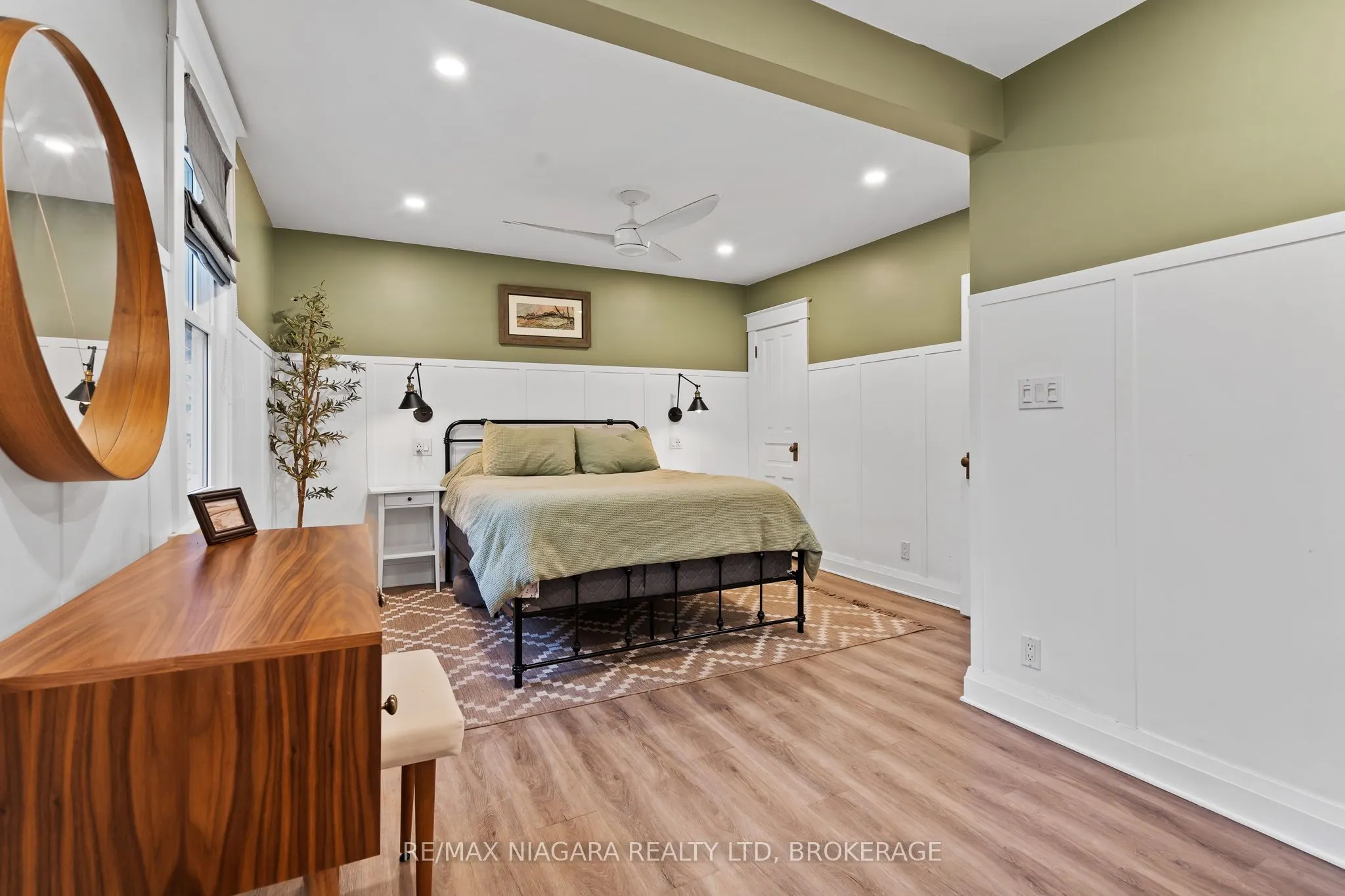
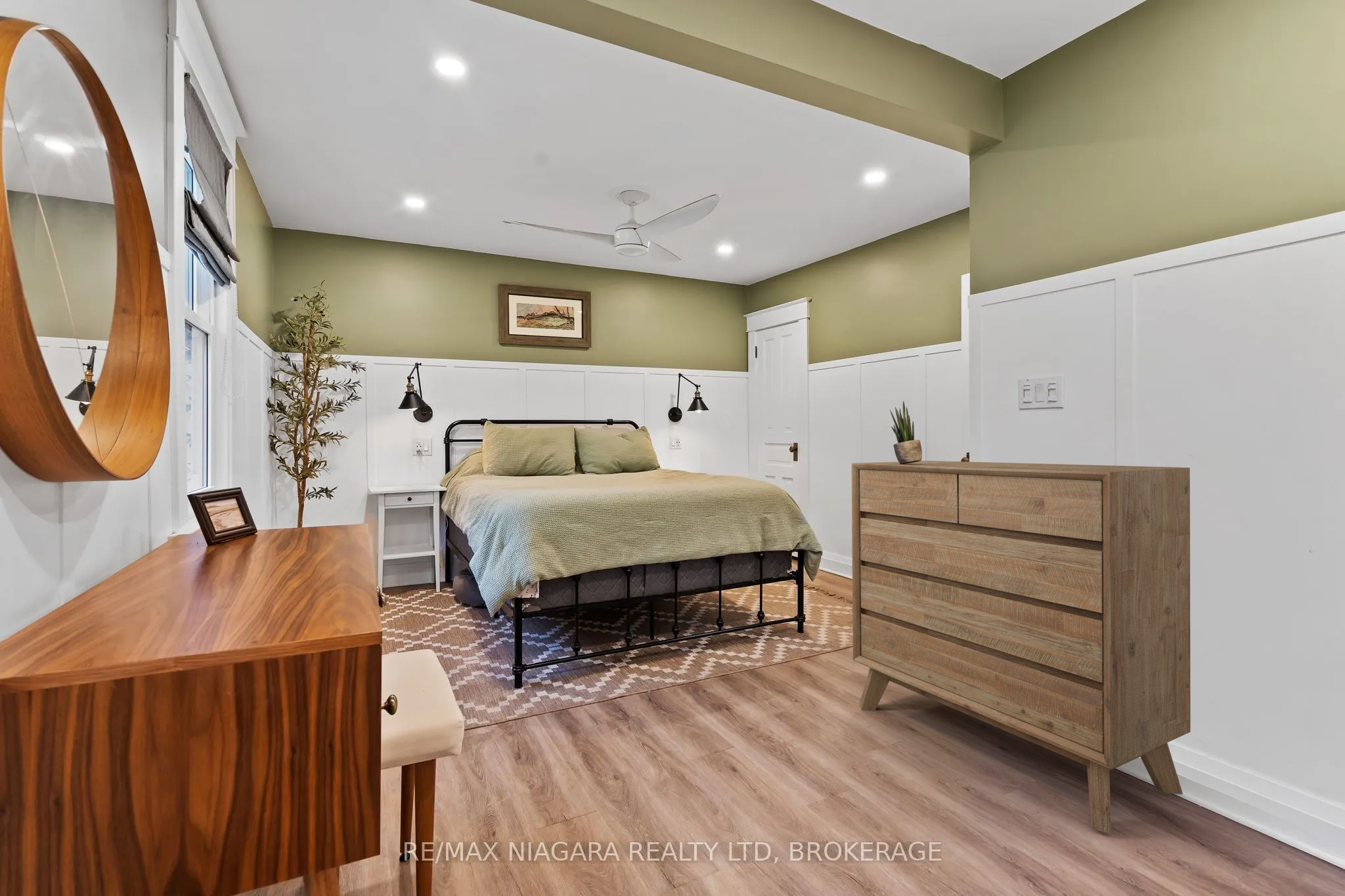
+ potted plant (904, 432)
+ dresser (996, 605)
